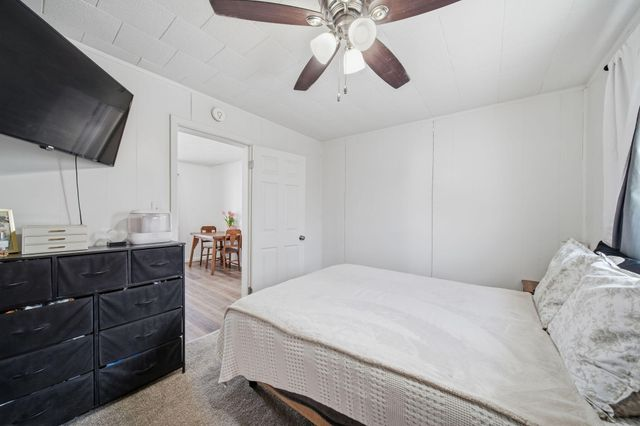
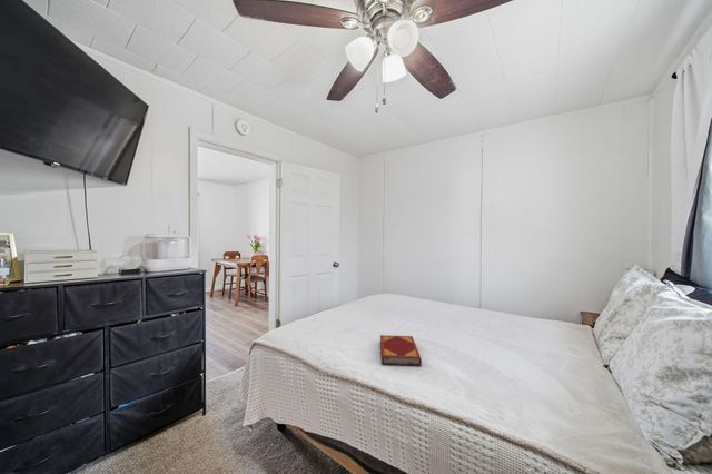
+ hardback book (398, 348)
